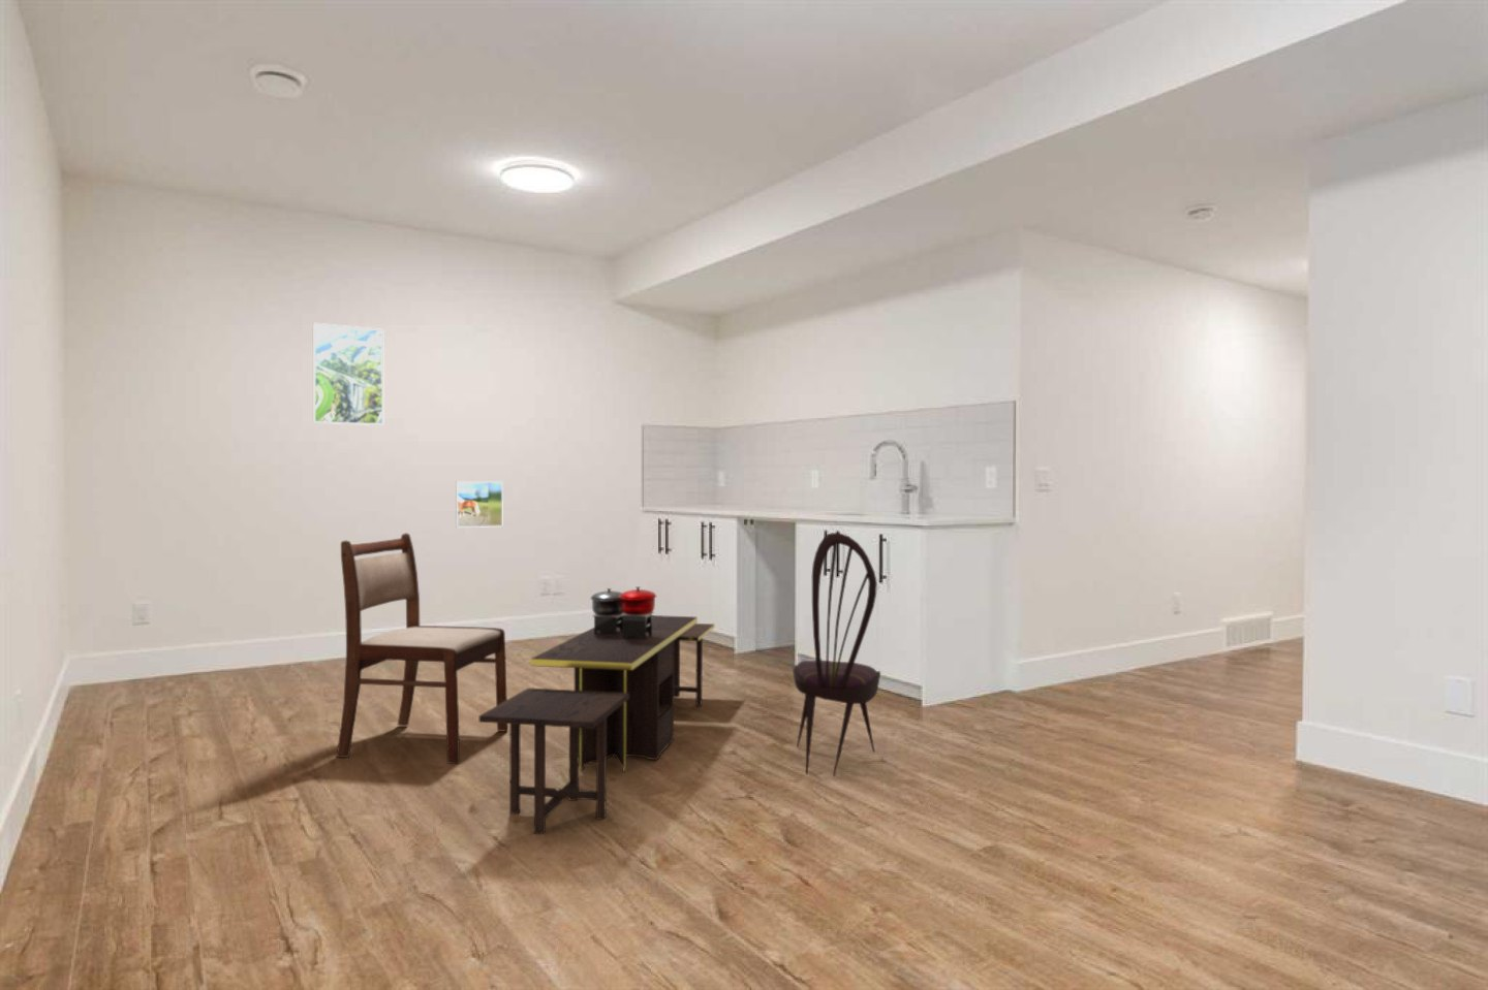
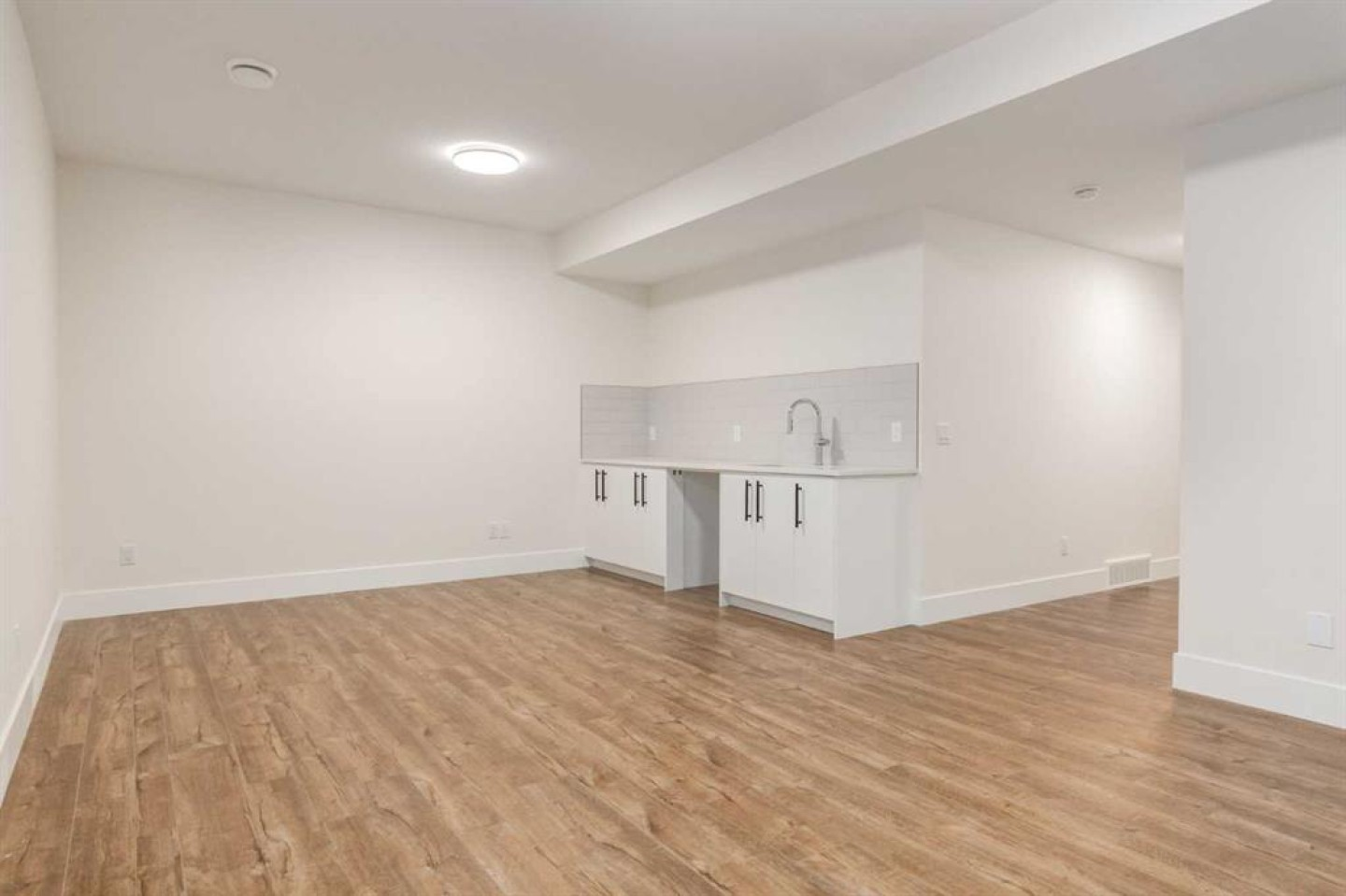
- kitchen table (625, 667)
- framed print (480, 504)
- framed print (348, 375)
- dining chair (834, 647)
- dining chair (426, 640)
